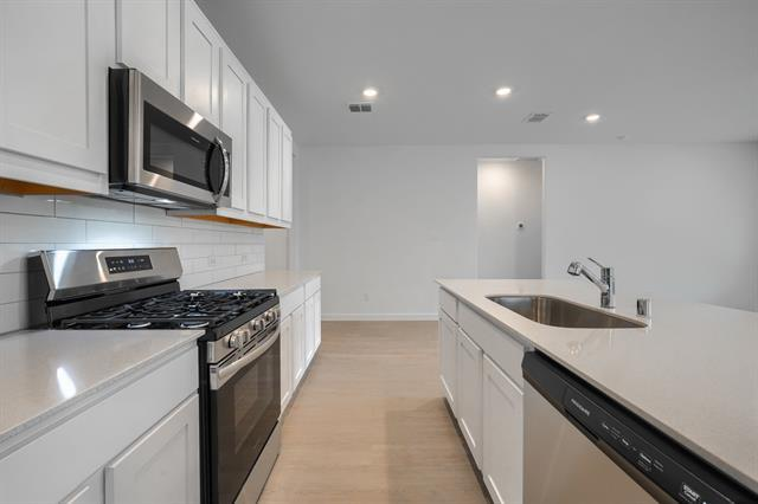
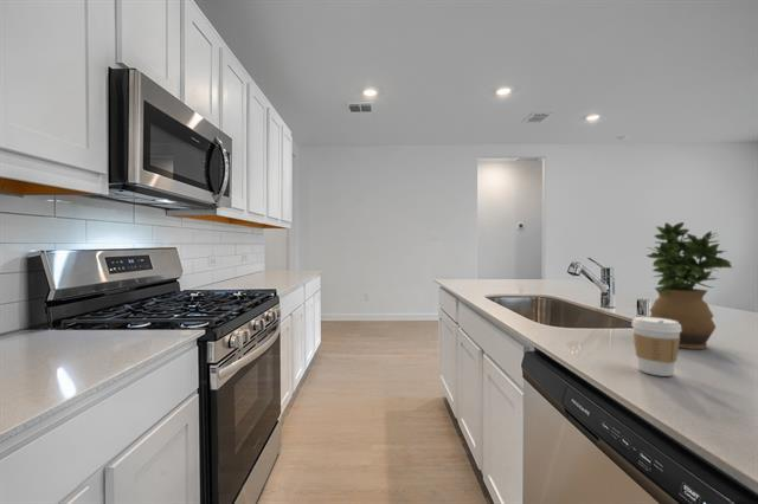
+ potted plant (682, 283)
+ coffee cup (655, 344)
